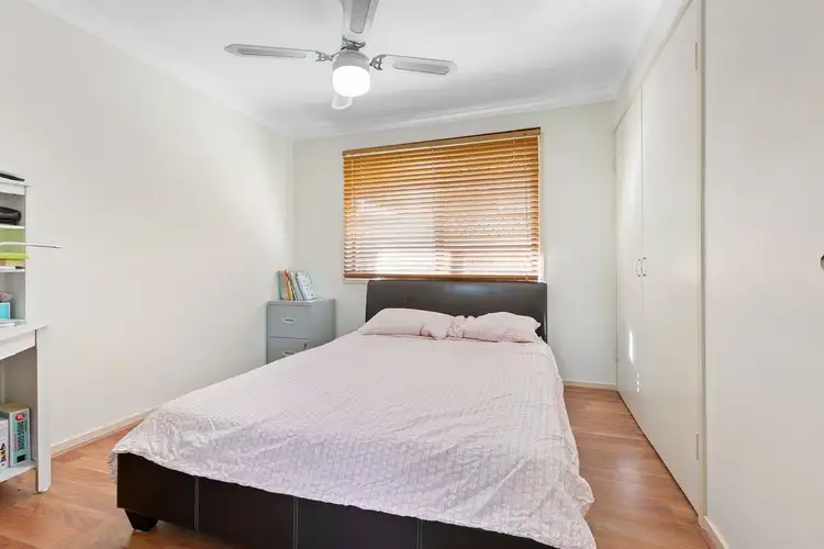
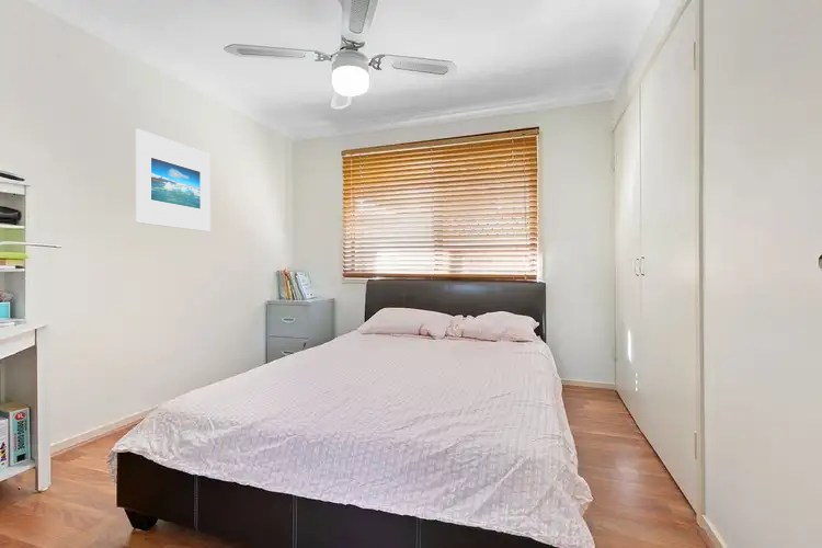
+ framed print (176, 184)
